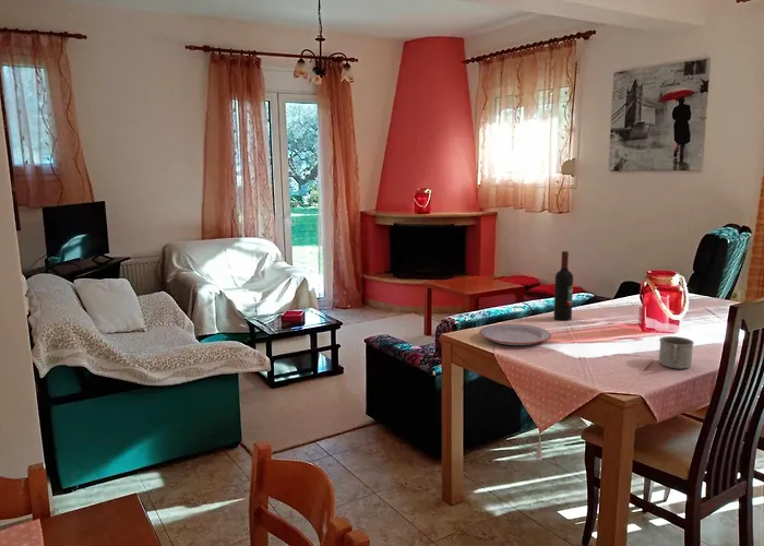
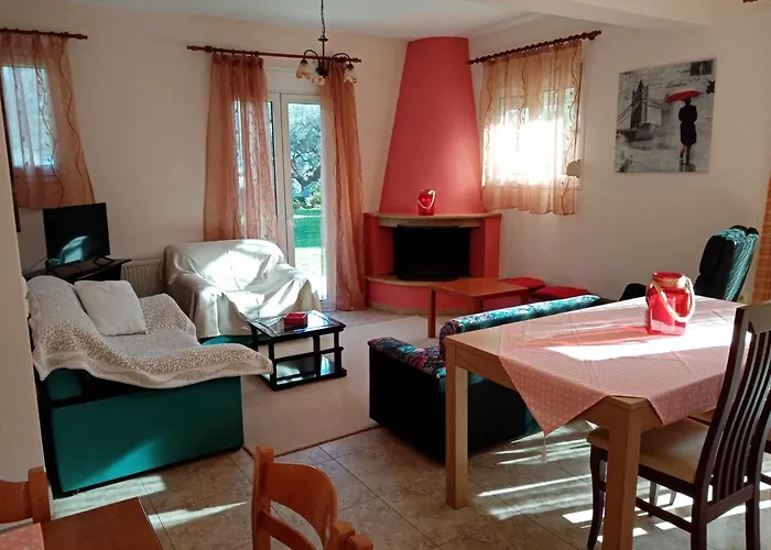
- wine bottle (563, 285)
- plate (514, 335)
- mug (676, 353)
